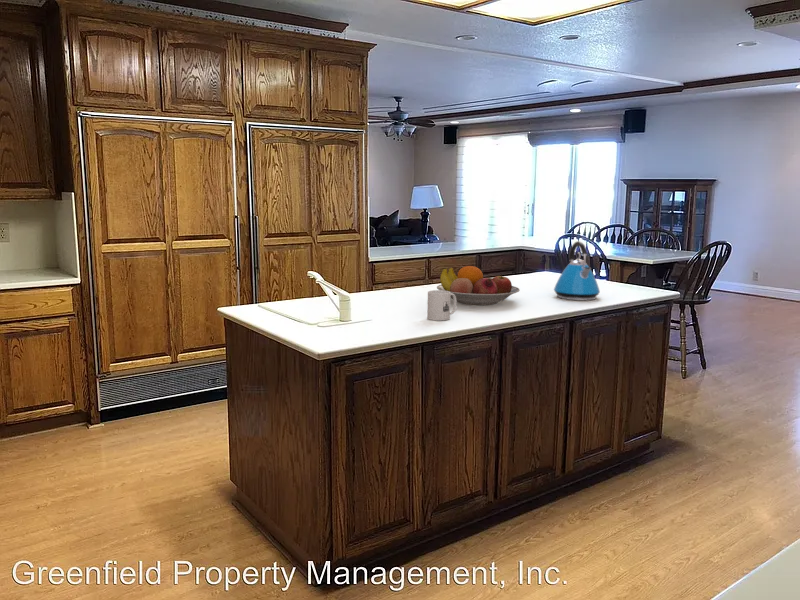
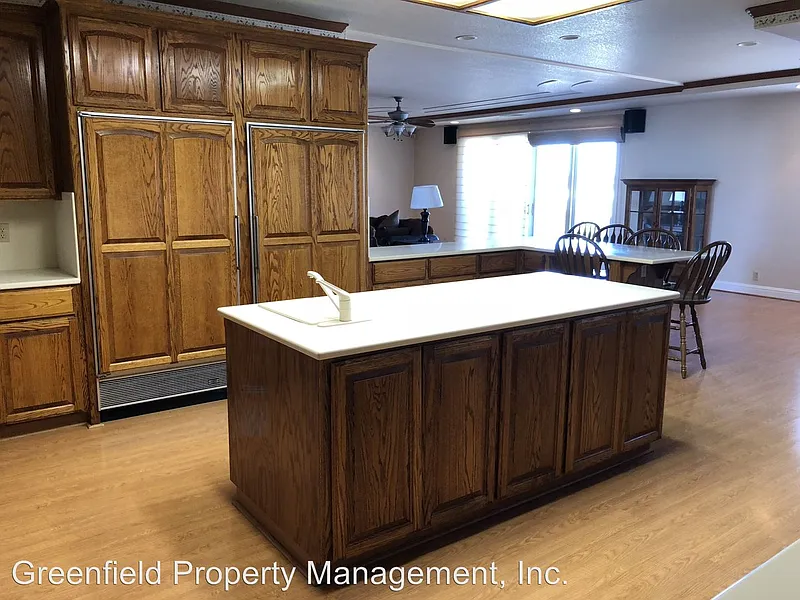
- fruit bowl (478, 284)
- mug (442, 304)
- kettle (577, 269)
